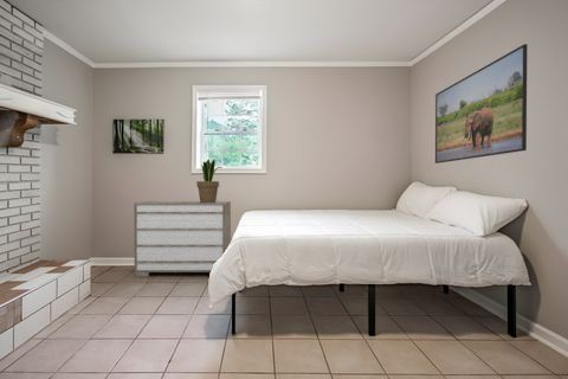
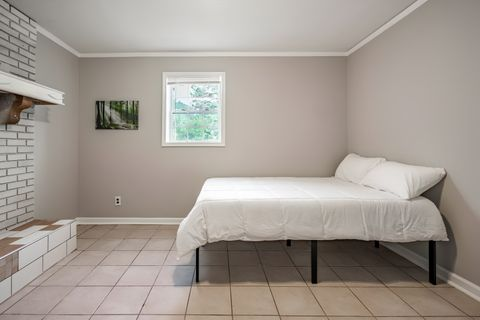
- dresser (185, 236)
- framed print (471, 116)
- potted plant (209, 180)
